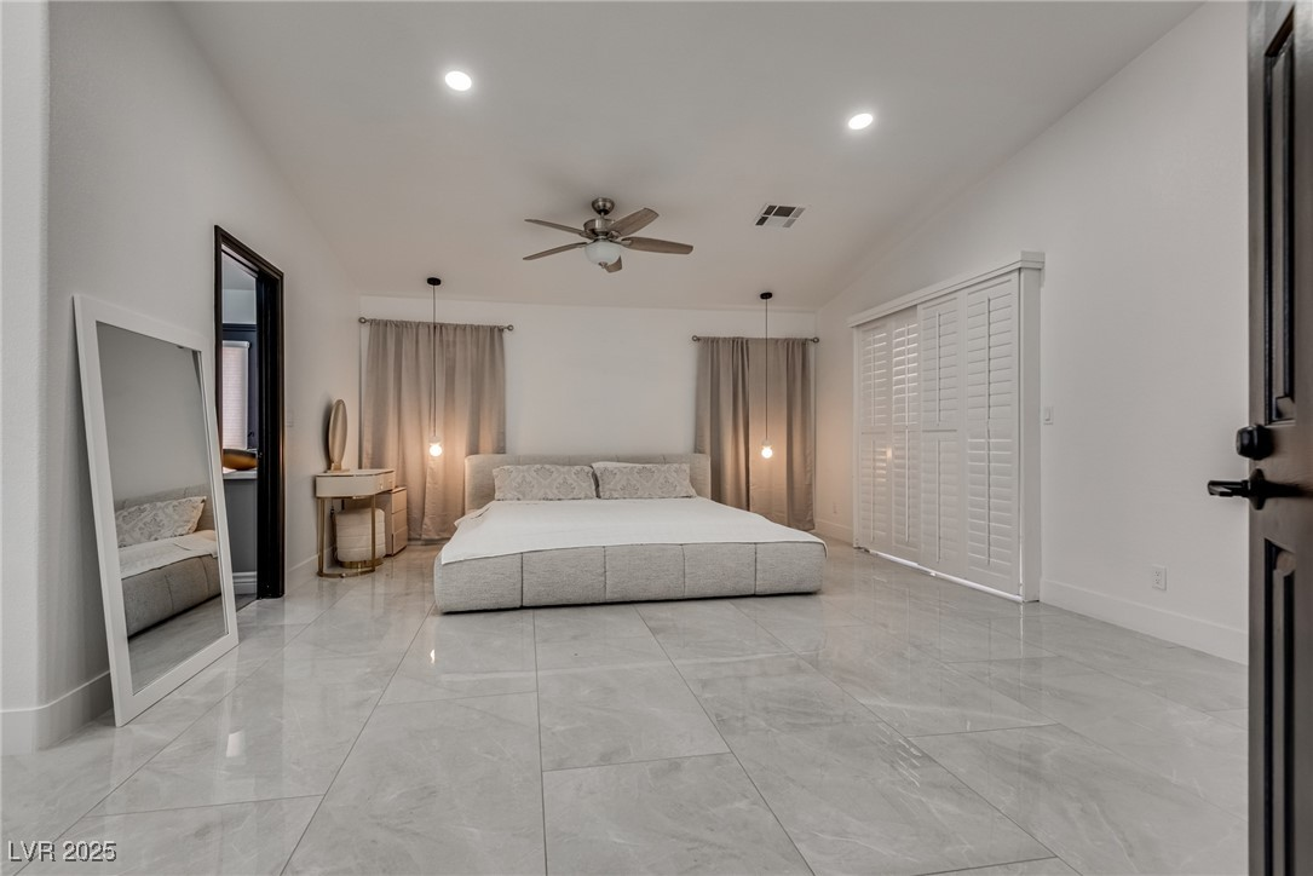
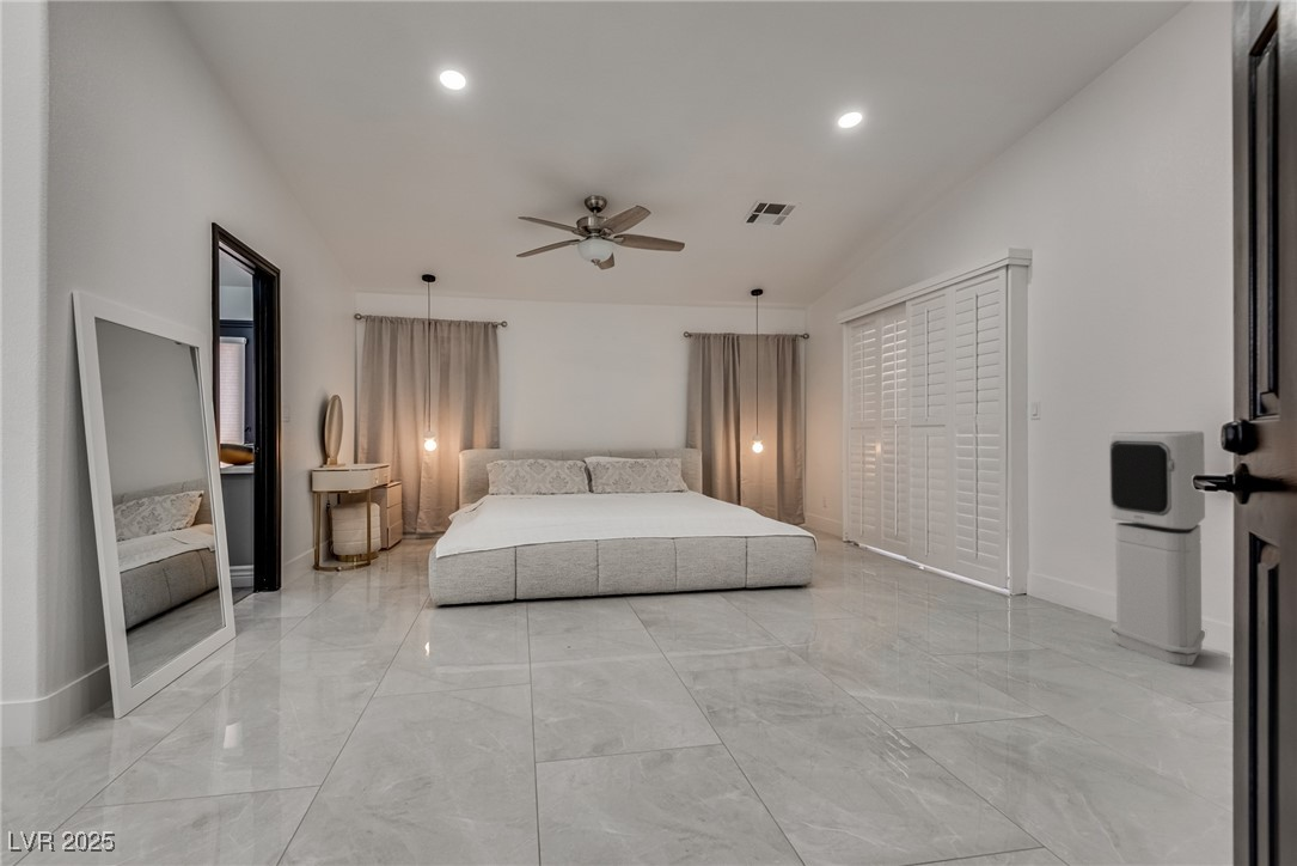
+ air purifier (1170, 542)
